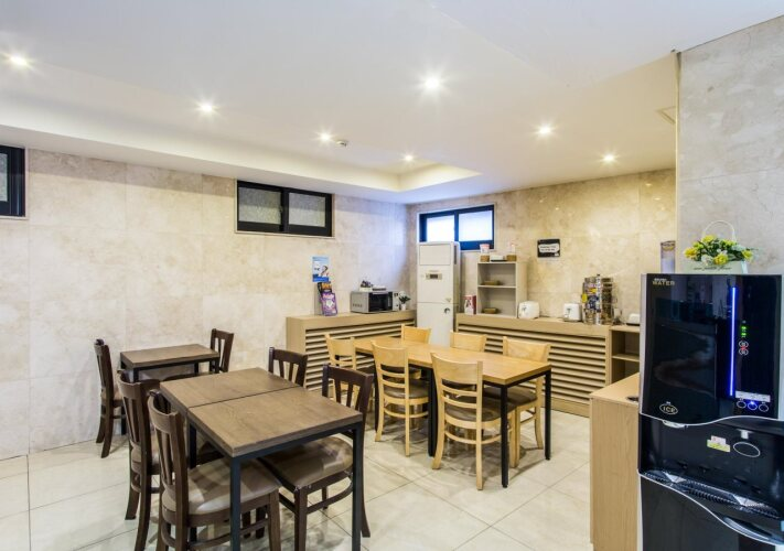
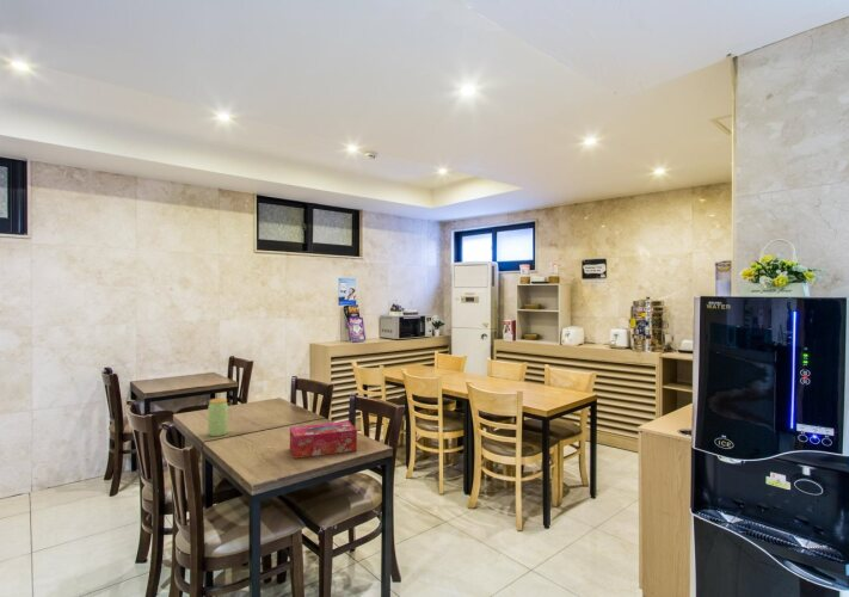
+ tissue box (322, 438)
+ jar (217, 417)
